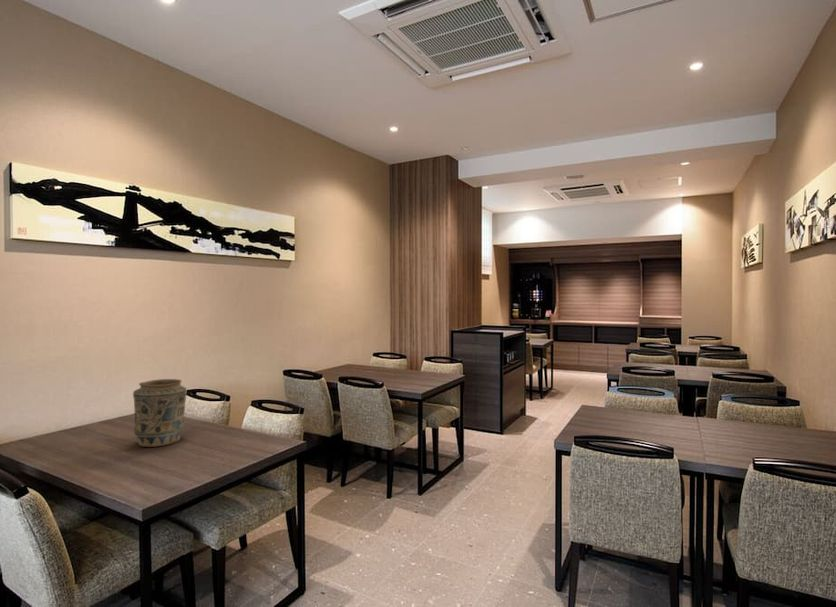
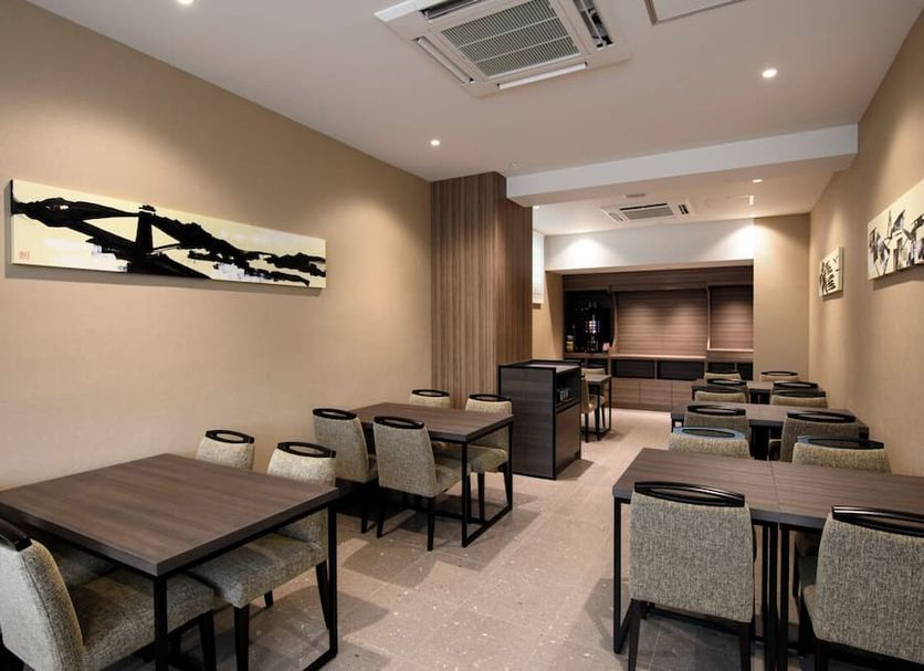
- vase (160, 411)
